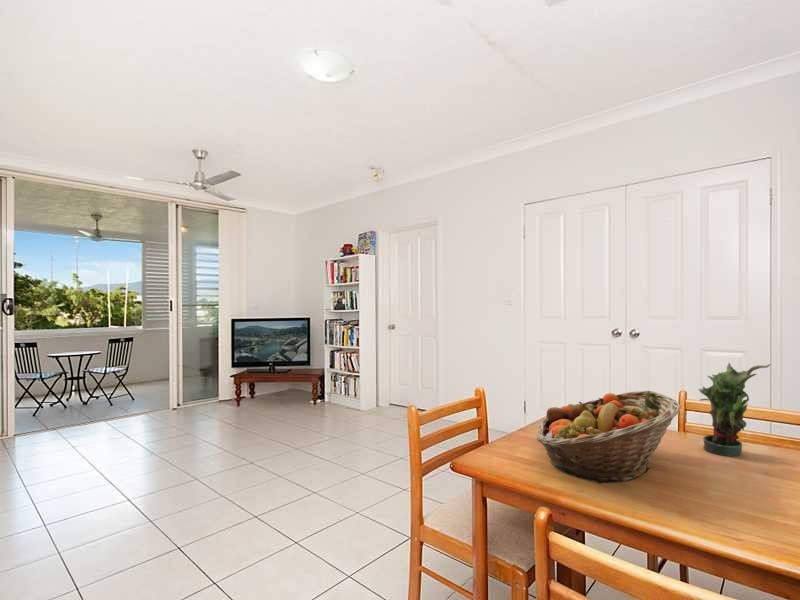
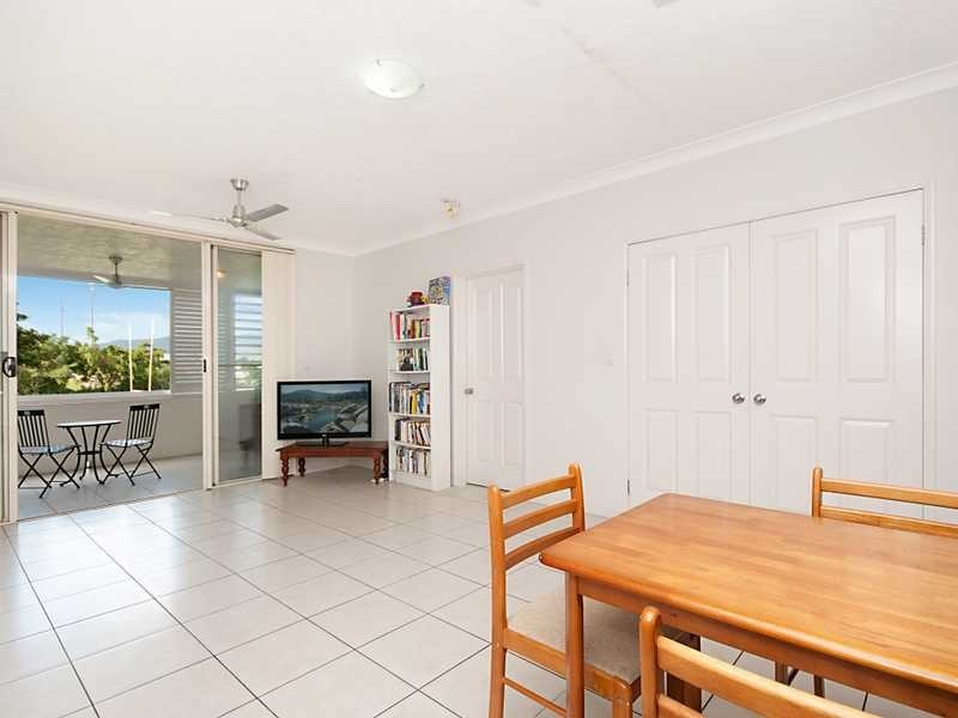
- fruit basket (603, 428)
- potted plant (732, 407)
